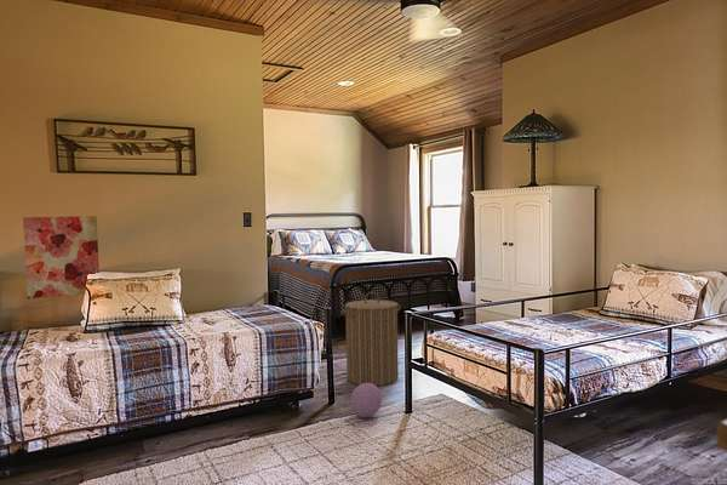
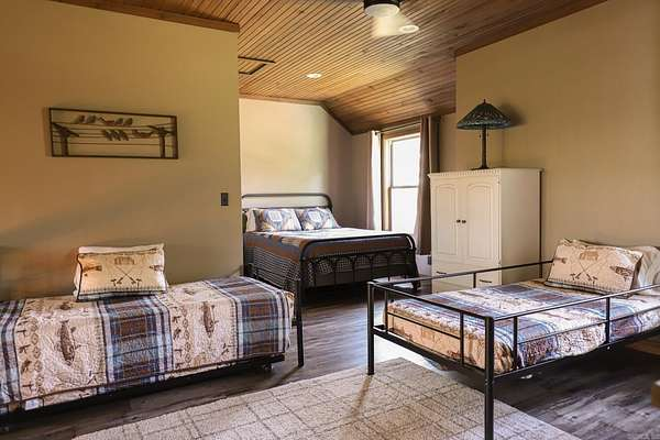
- ball (366, 400)
- laundry hamper (371, 335)
- wall art (62, 256)
